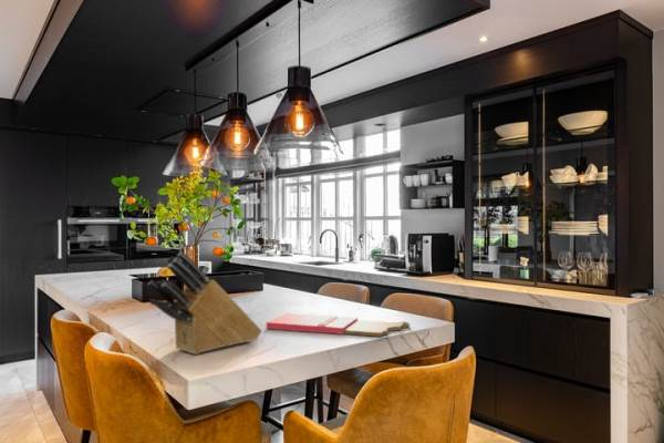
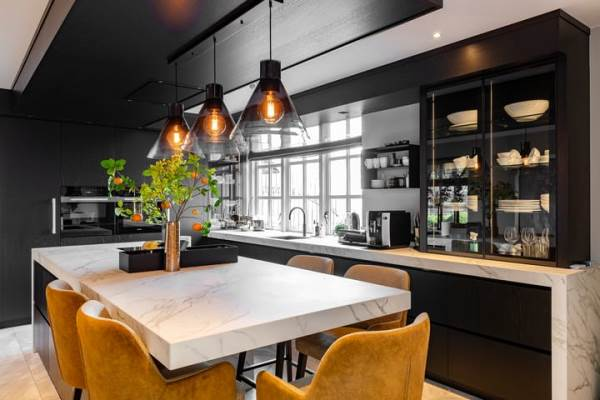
- knife block (207, 298)
- cutting board (339, 323)
